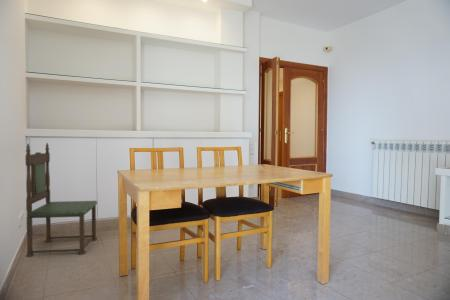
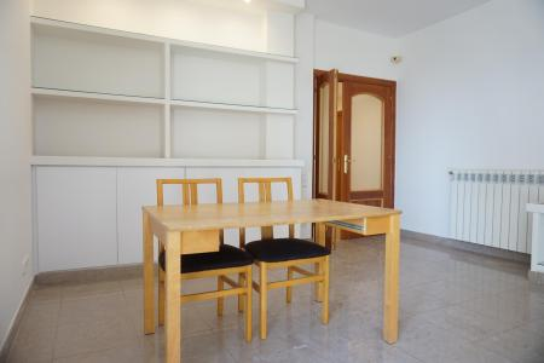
- dining chair (63, 201)
